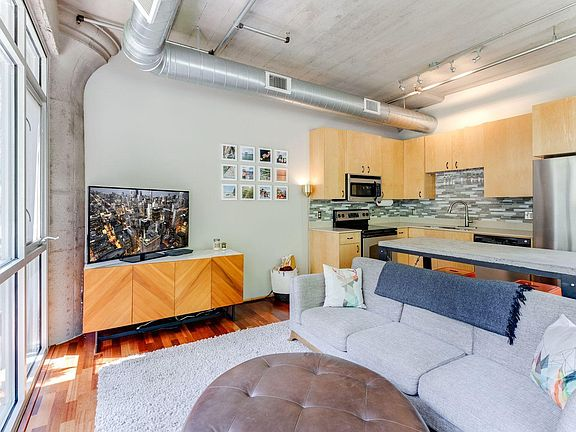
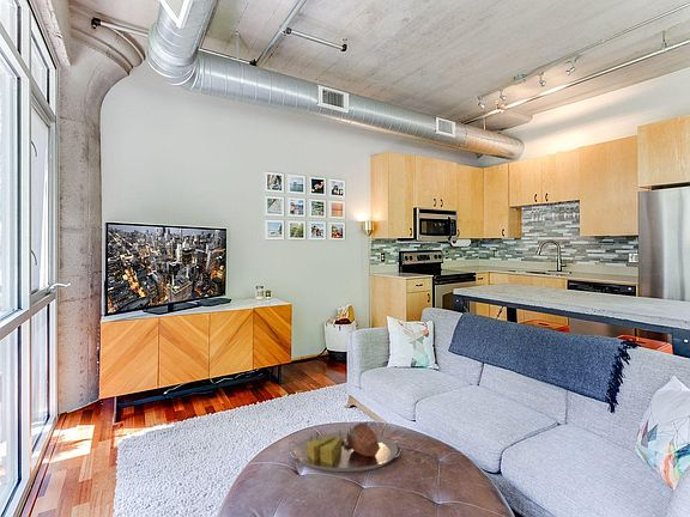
+ serving tray (345, 438)
